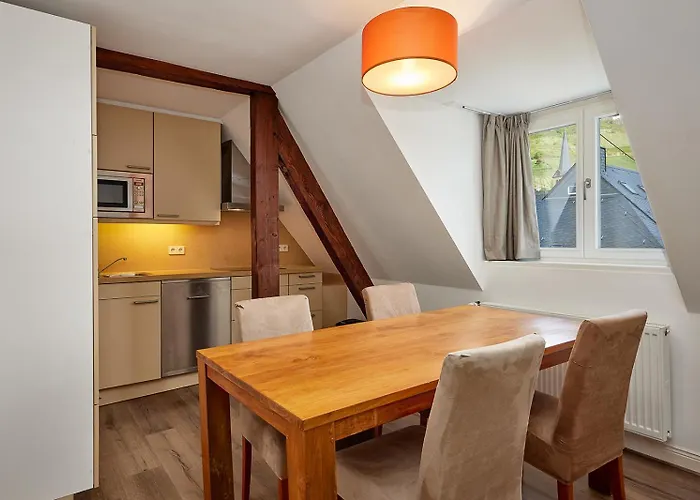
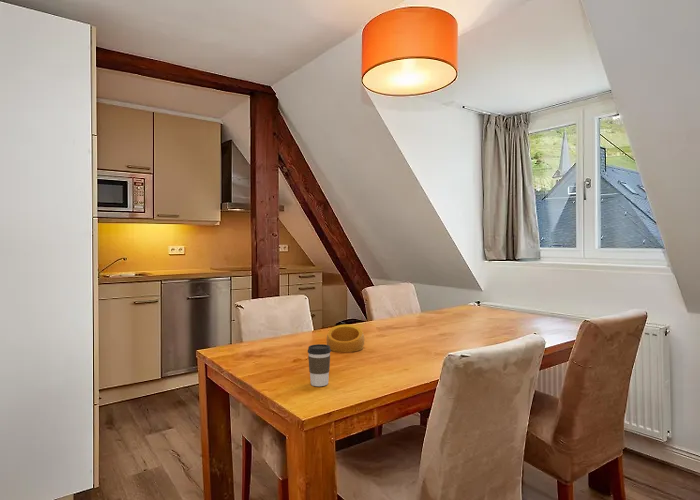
+ coffee cup (319, 365)
+ ring (345, 337)
